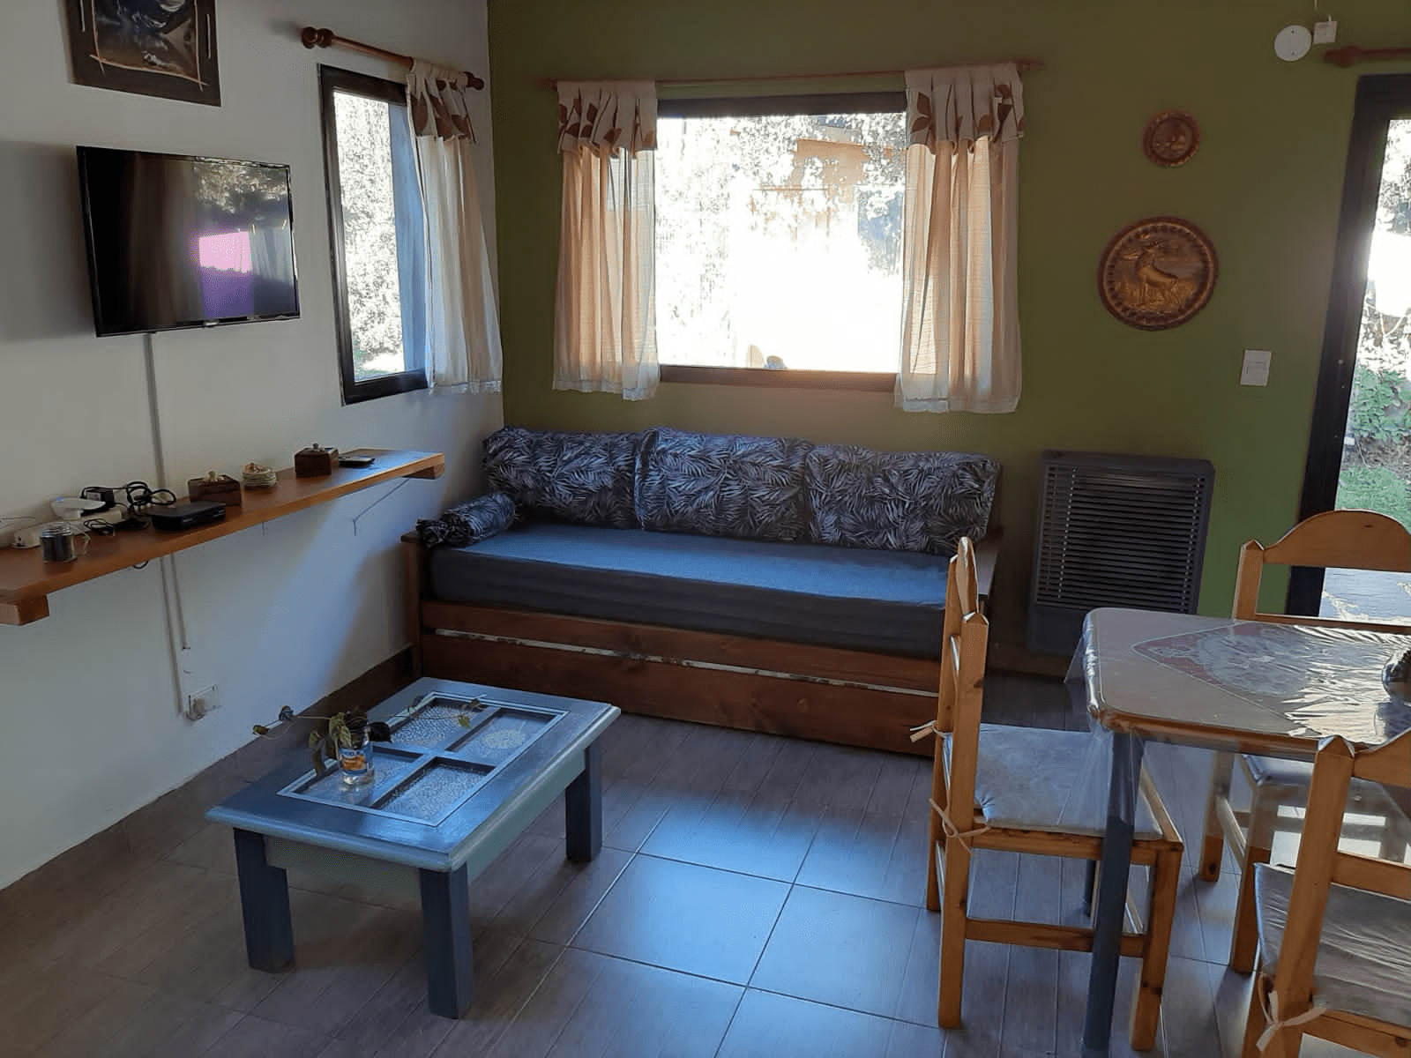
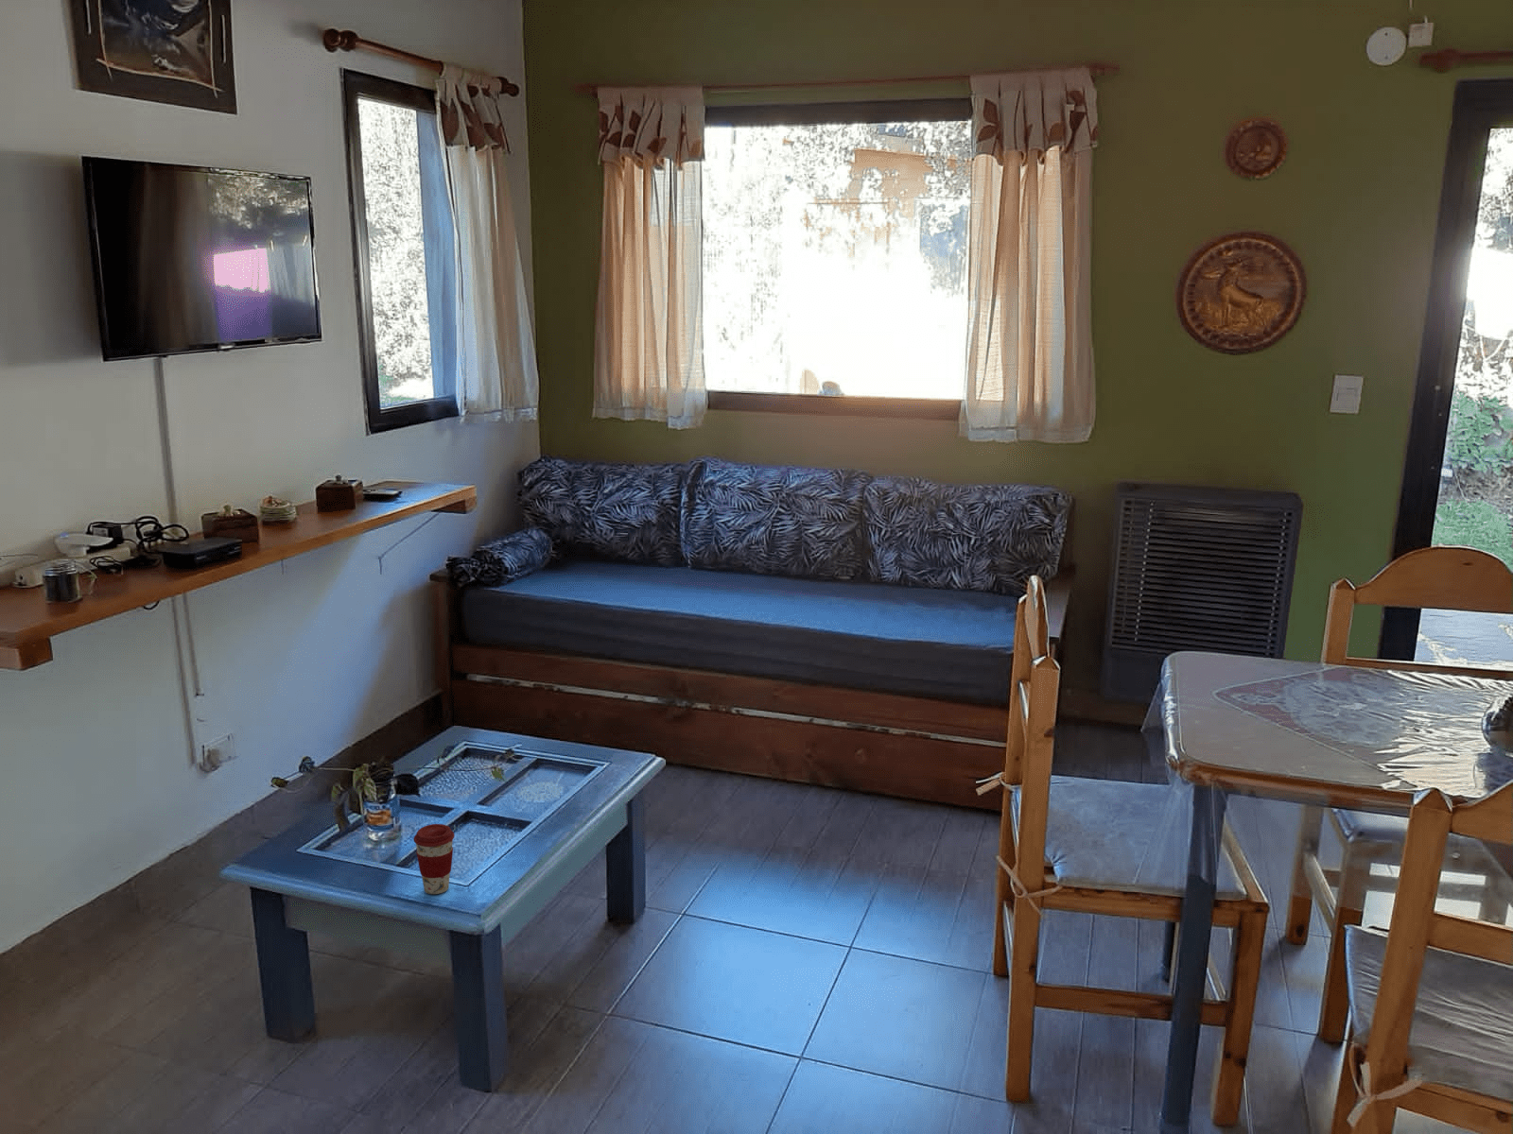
+ coffee cup (435, 859)
